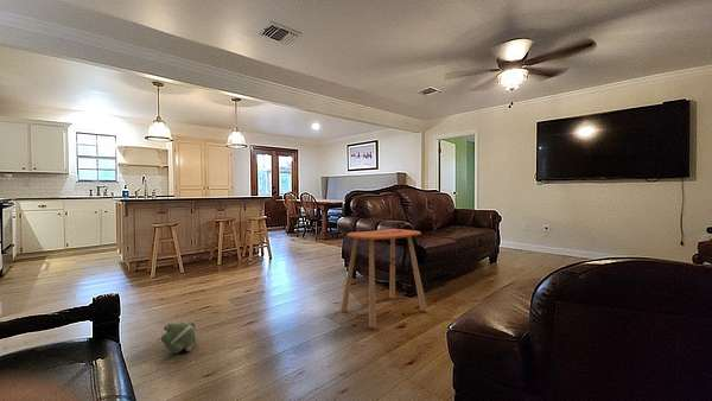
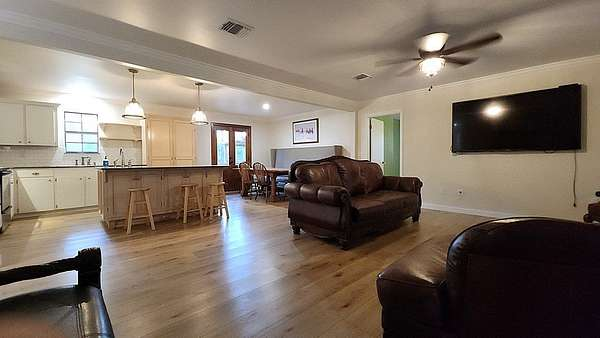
- side table (381, 269)
- plush toy (180, 333)
